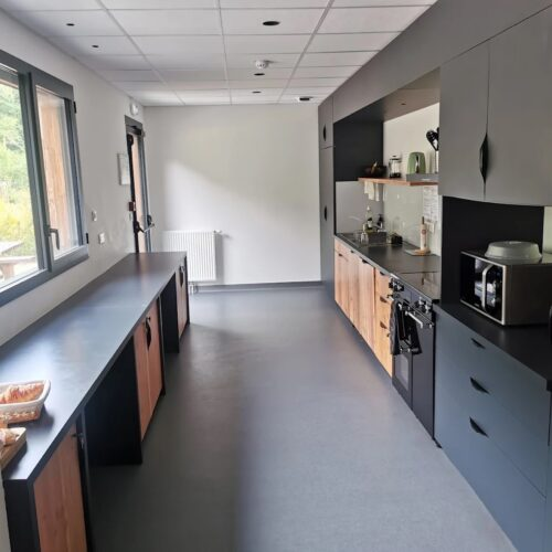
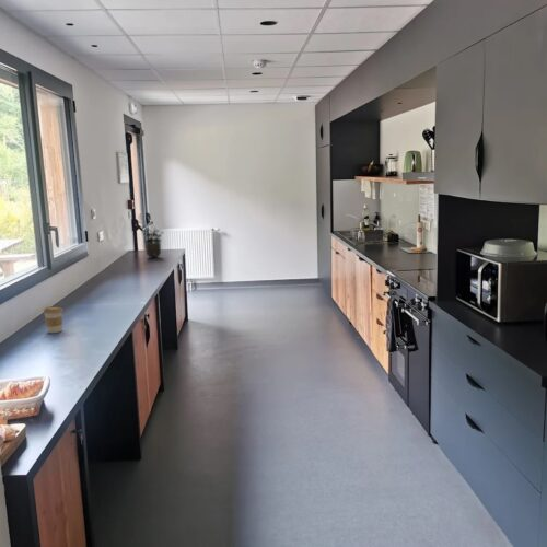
+ coffee cup (54, 318)
+ potted plant (151, 238)
